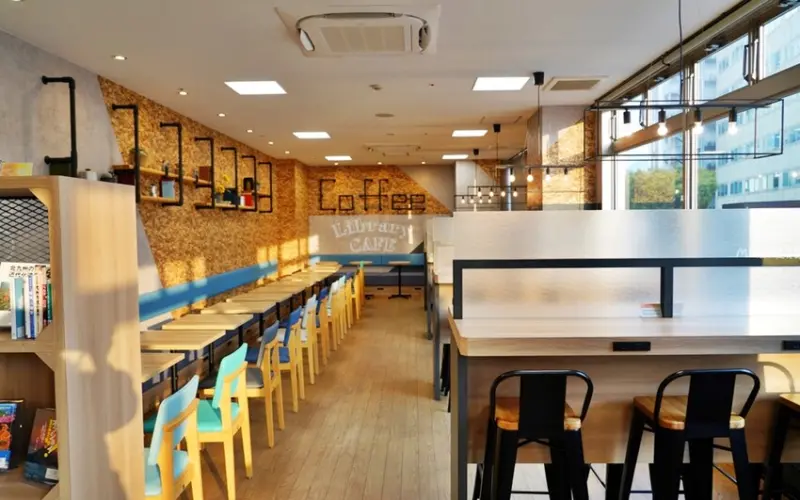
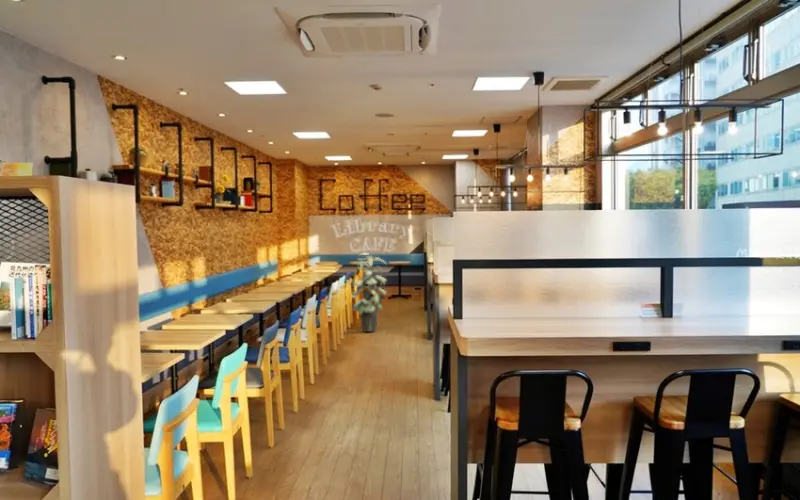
+ indoor plant (367, 291)
